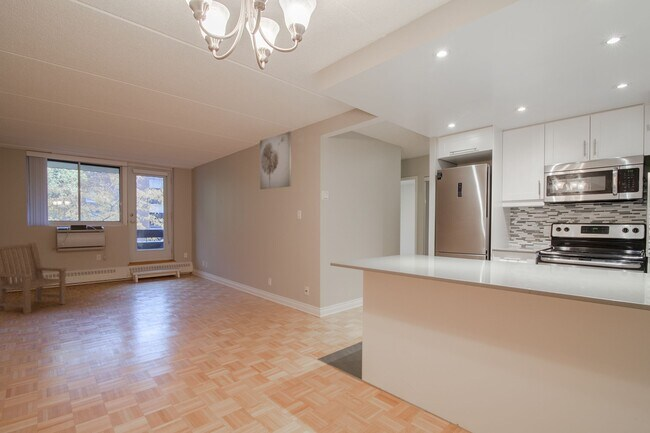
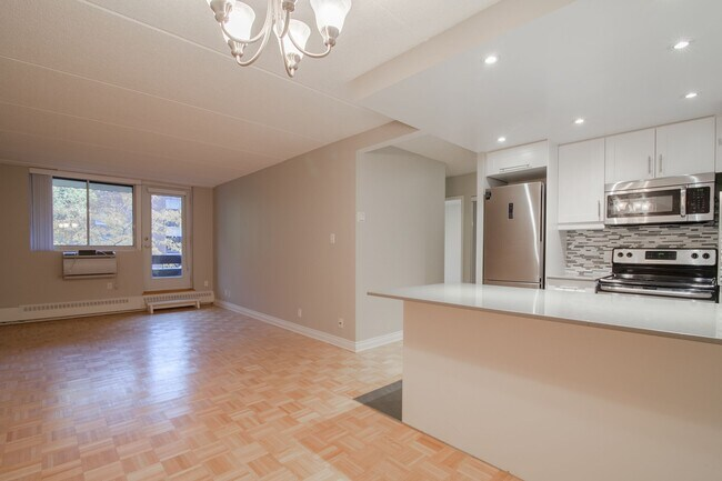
- armchair (30, 276)
- wall art (274, 162)
